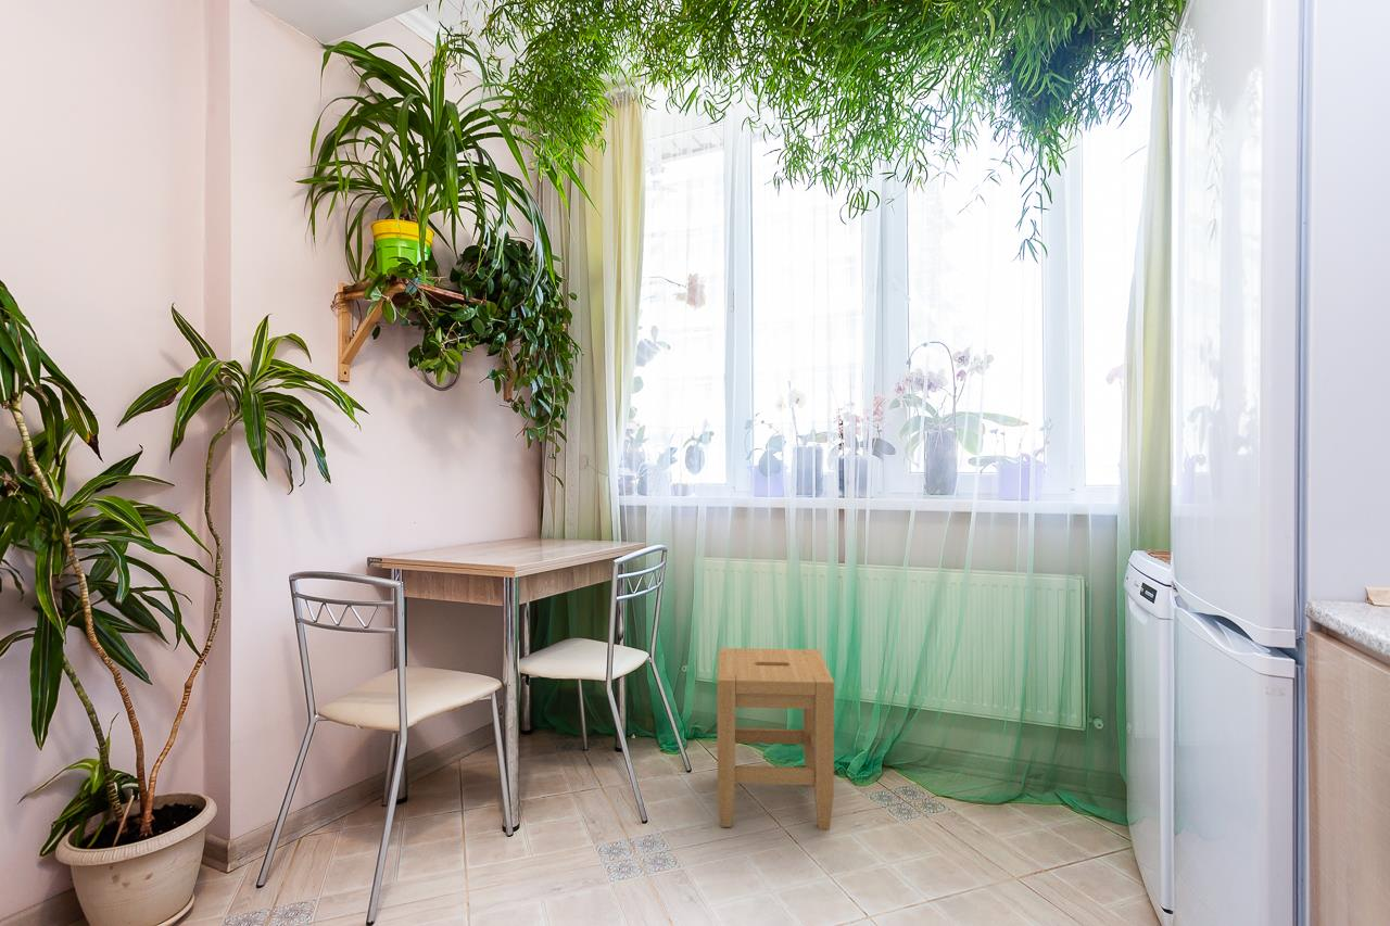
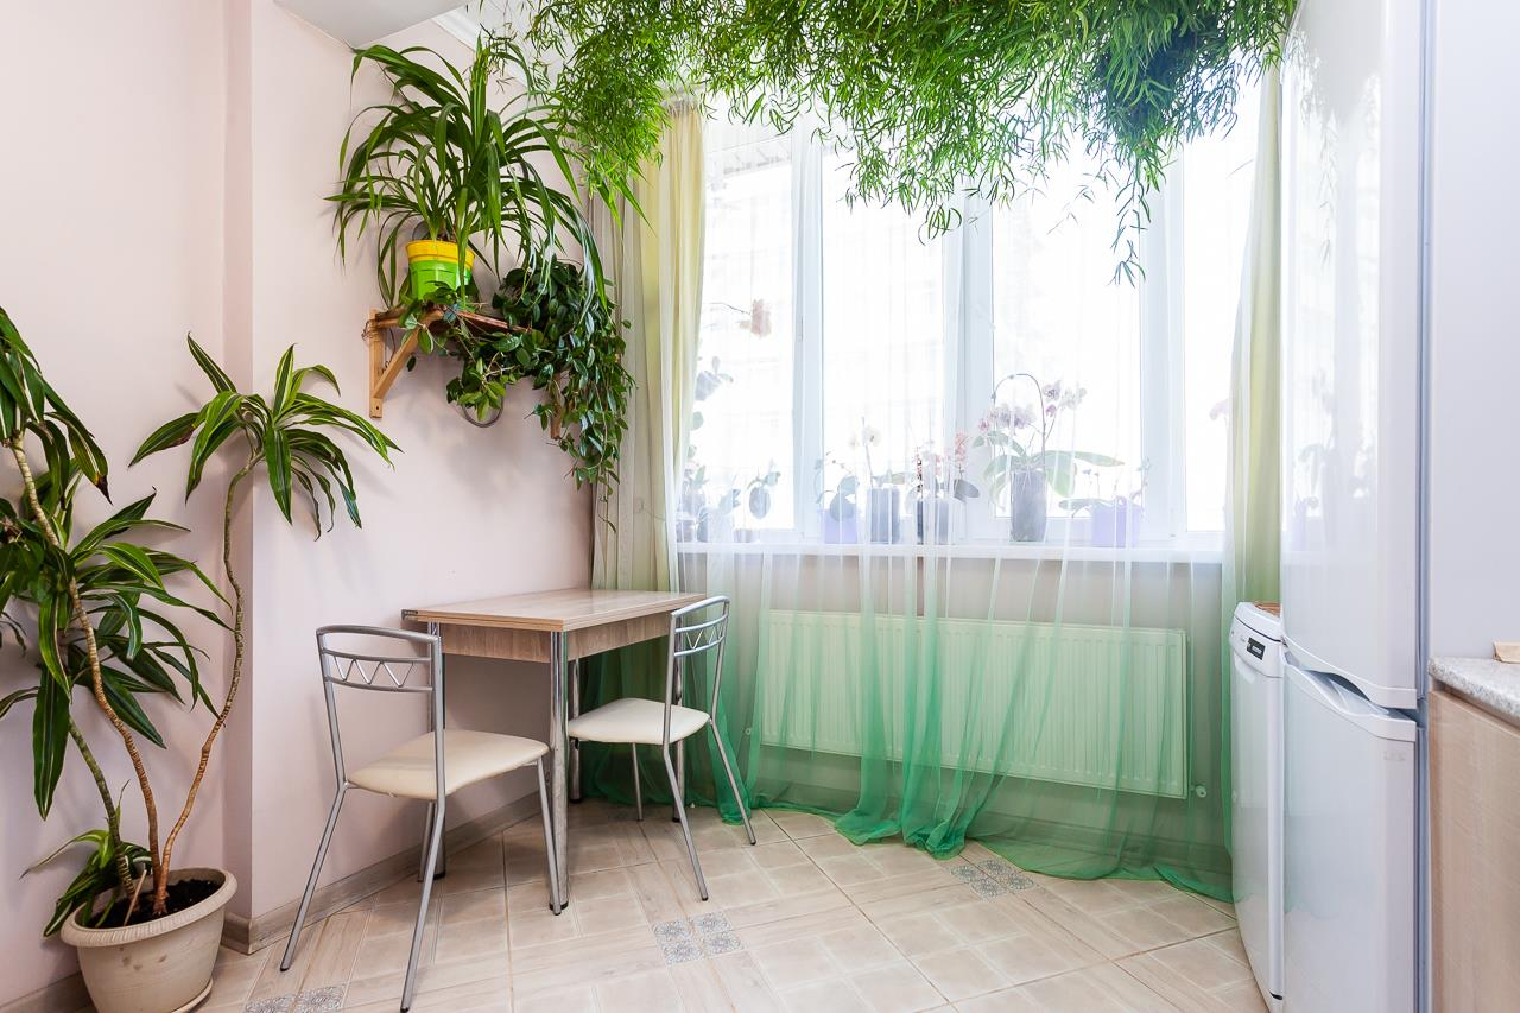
- stool (771, 732)
